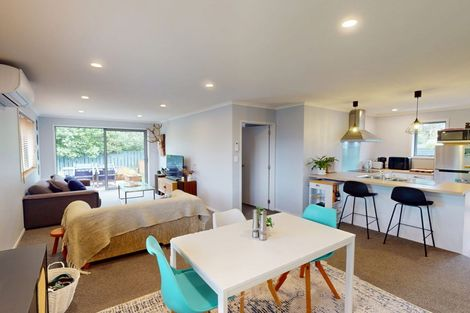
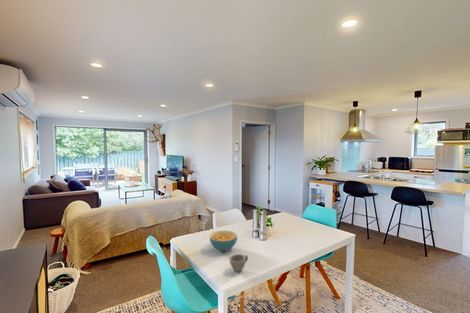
+ cereal bowl (223, 242)
+ cup (239, 262)
